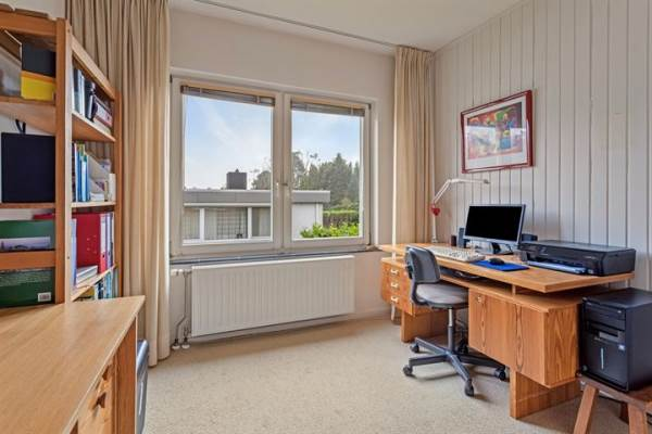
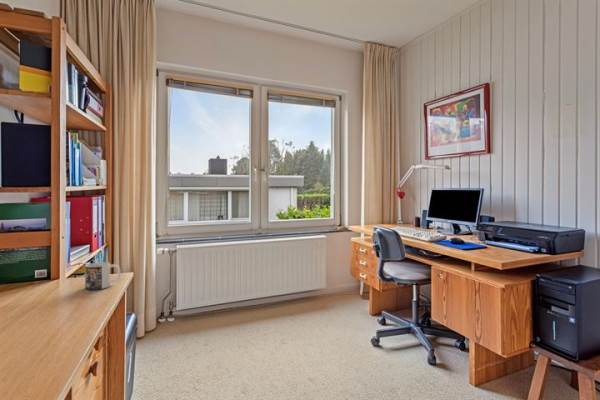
+ mug (103, 274)
